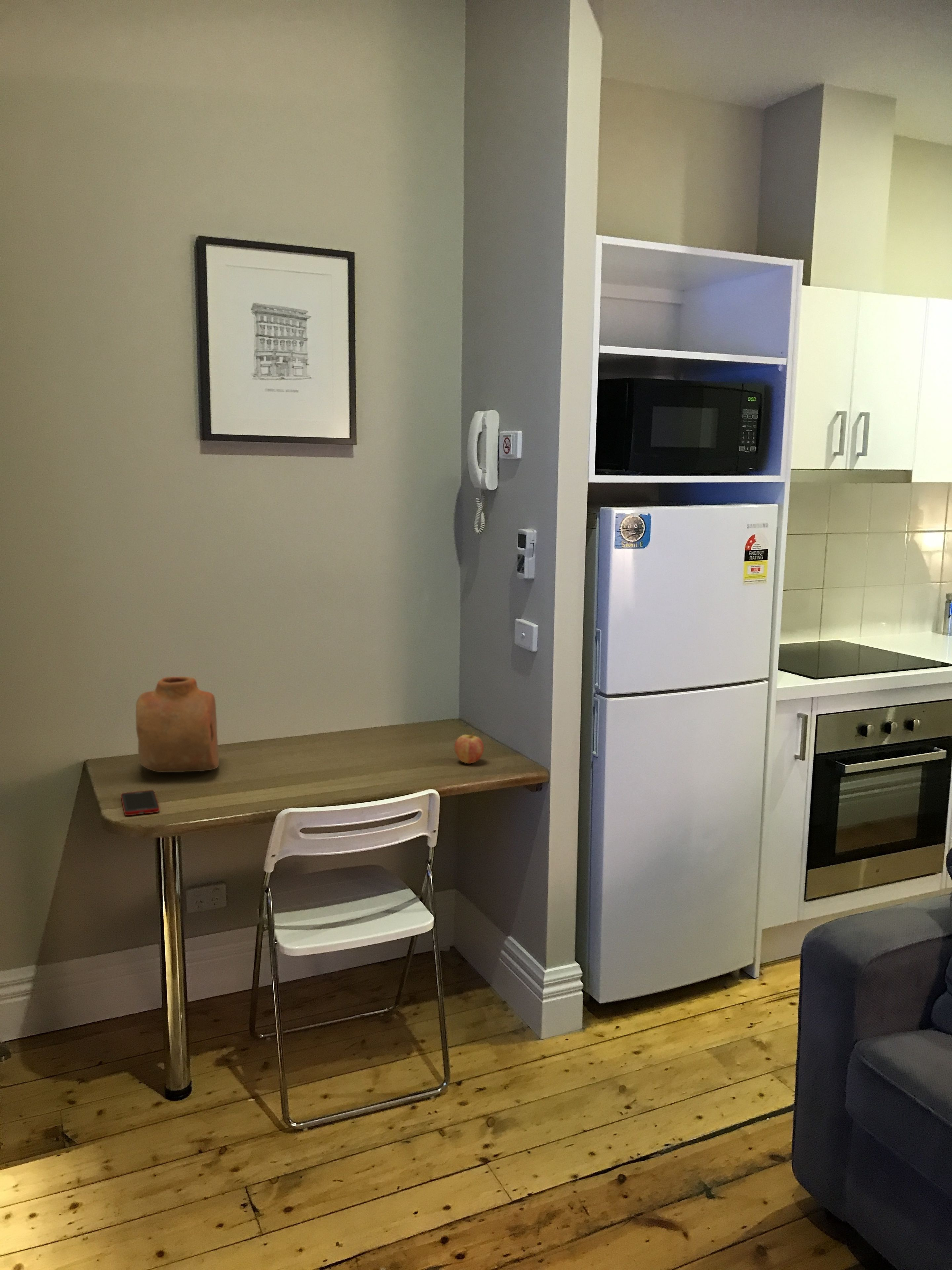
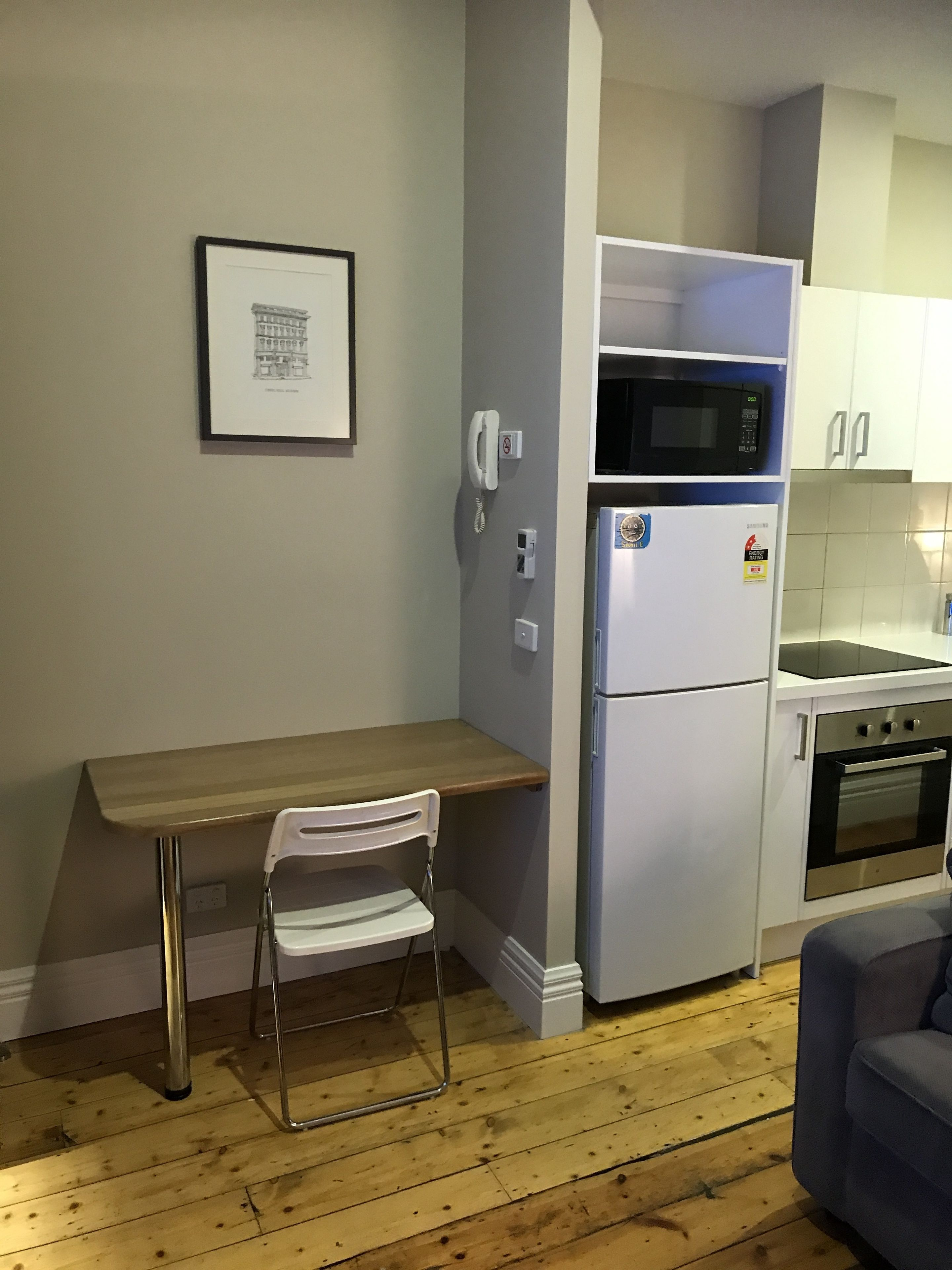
- vase (177, 725)
- fruit (469, 748)
- cell phone (140, 802)
